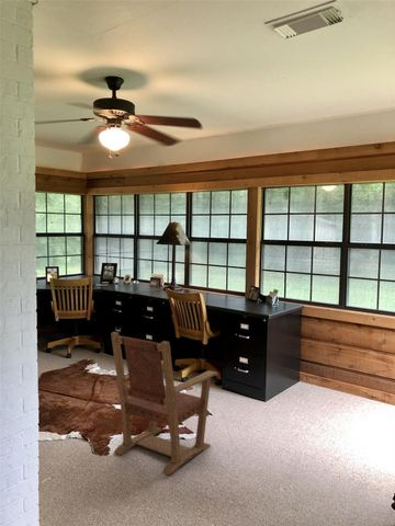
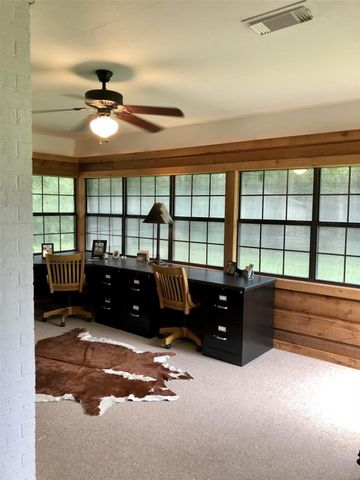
- armchair (166, 390)
